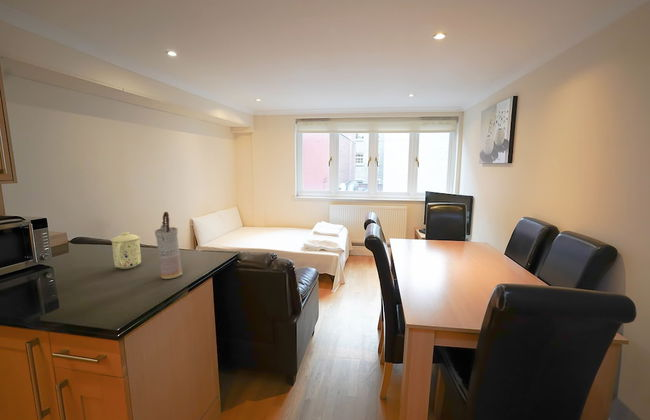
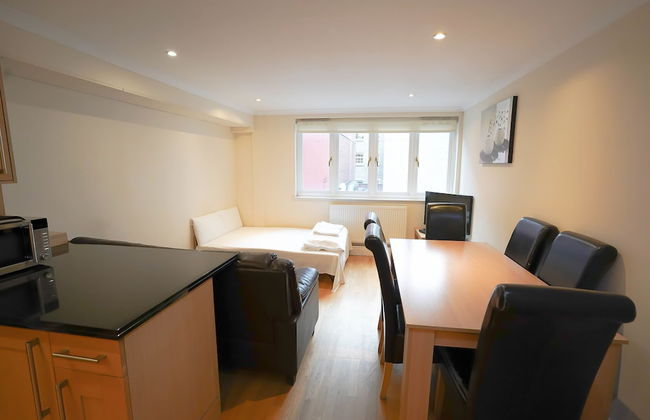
- mug (125, 250)
- vase (168, 244)
